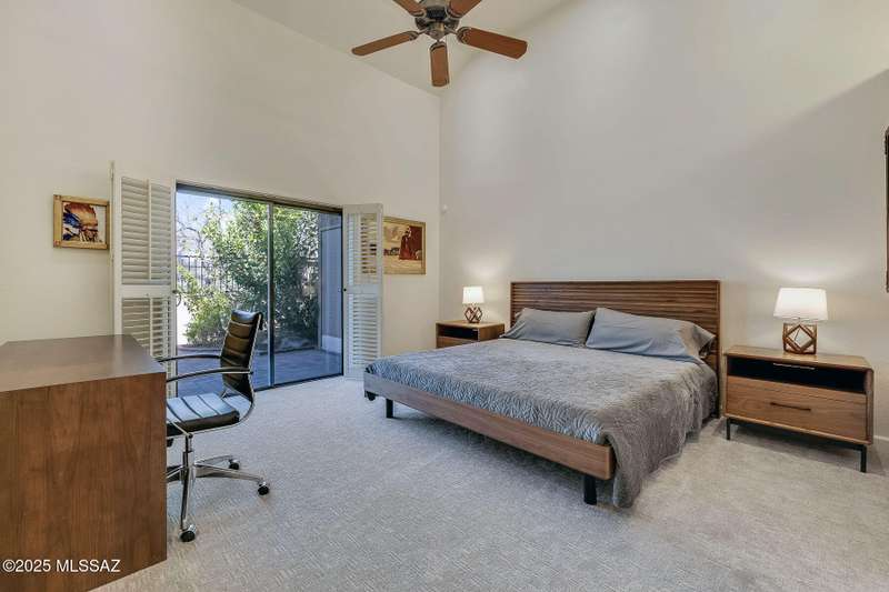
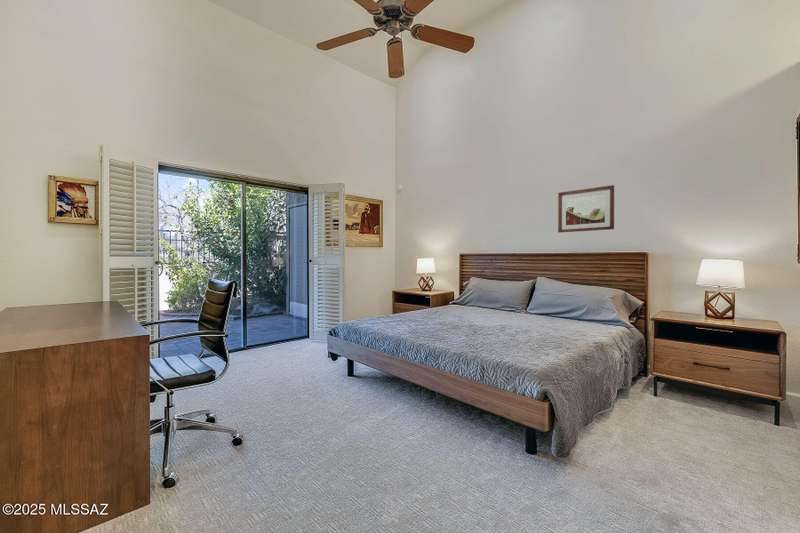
+ wall art (584, 210)
